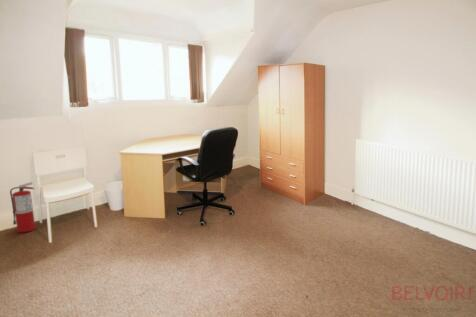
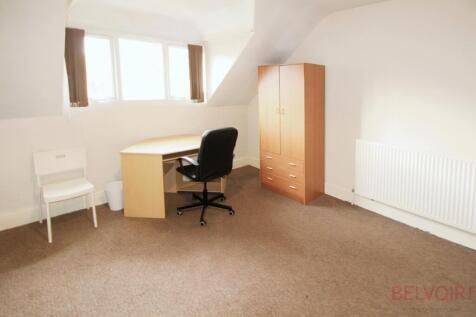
- fire extinguisher (23, 206)
